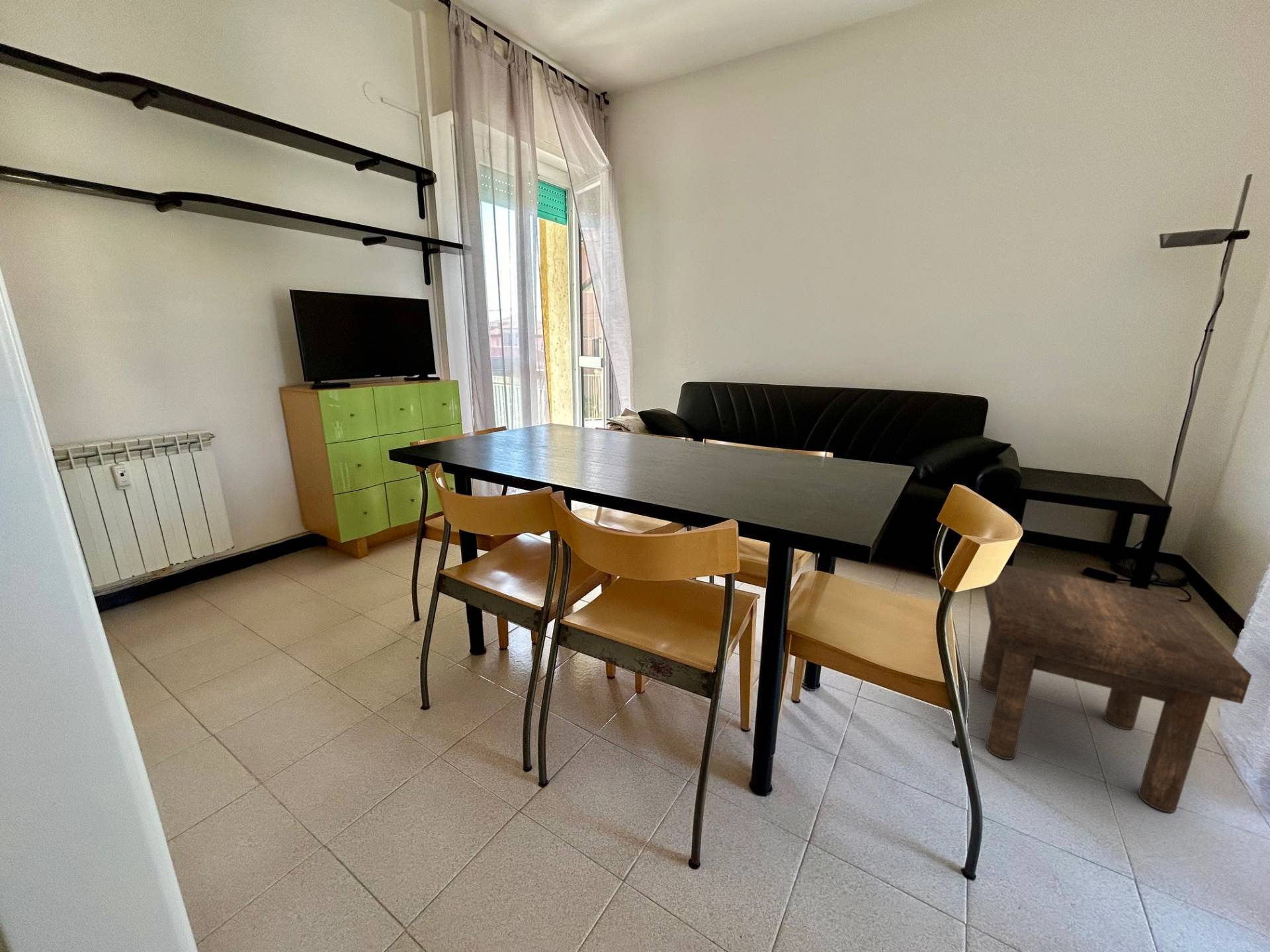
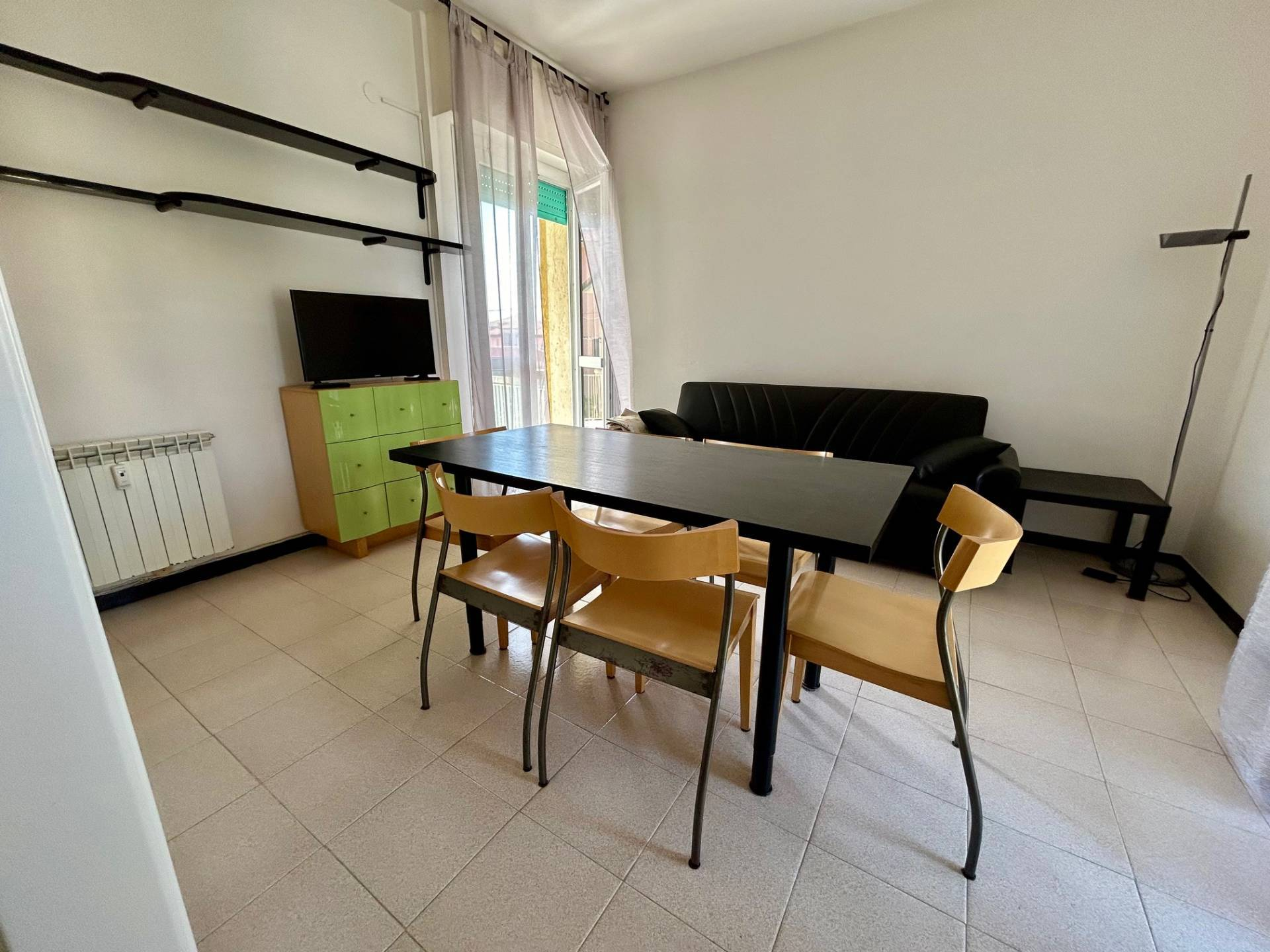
- stool (1074, 672)
